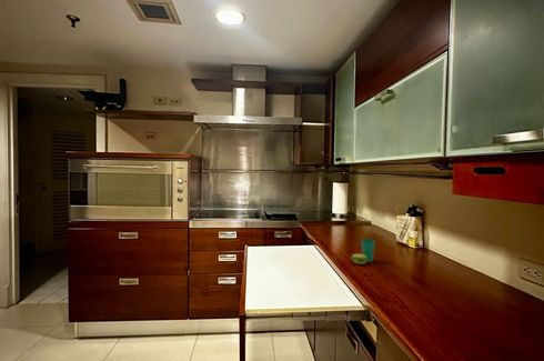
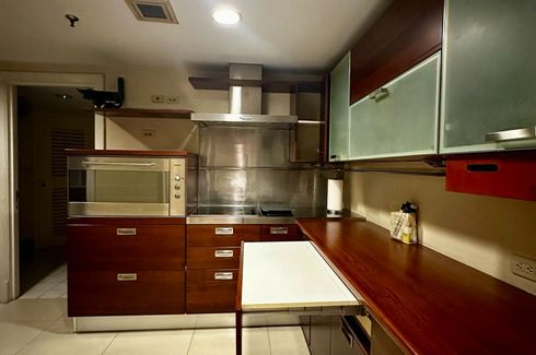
- cup (363, 251)
